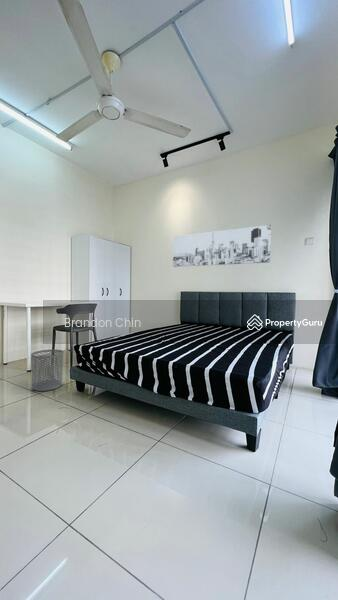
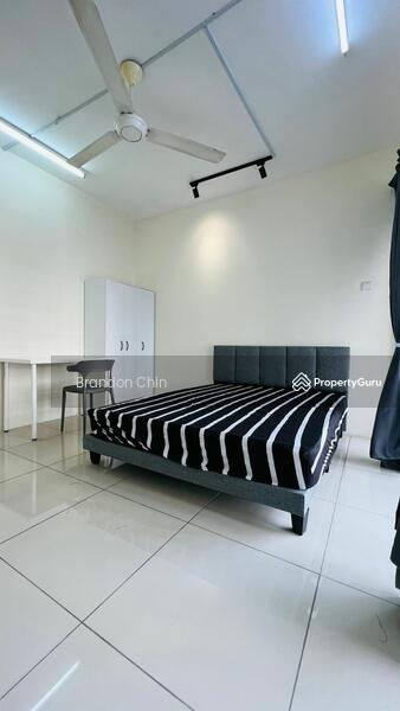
- waste bin (47, 369)
- wall art (217, 248)
